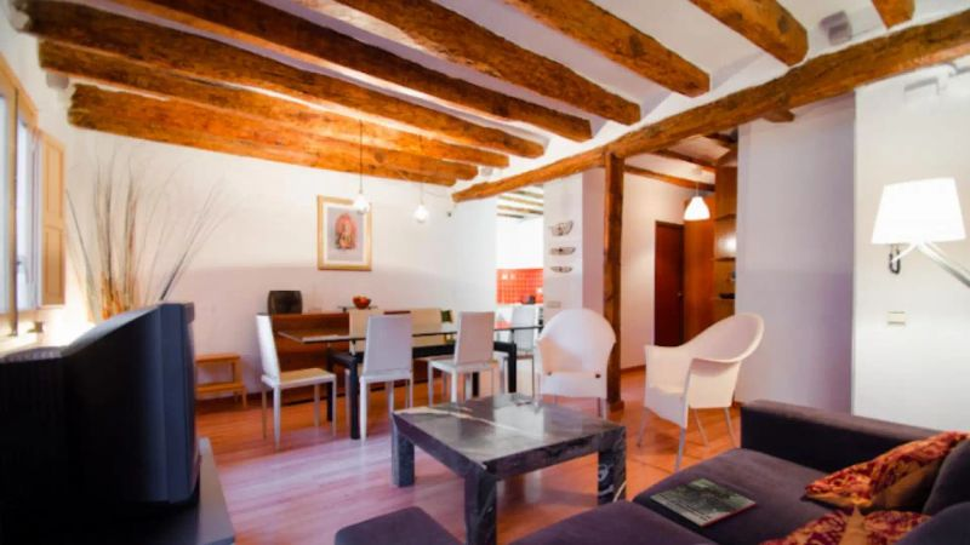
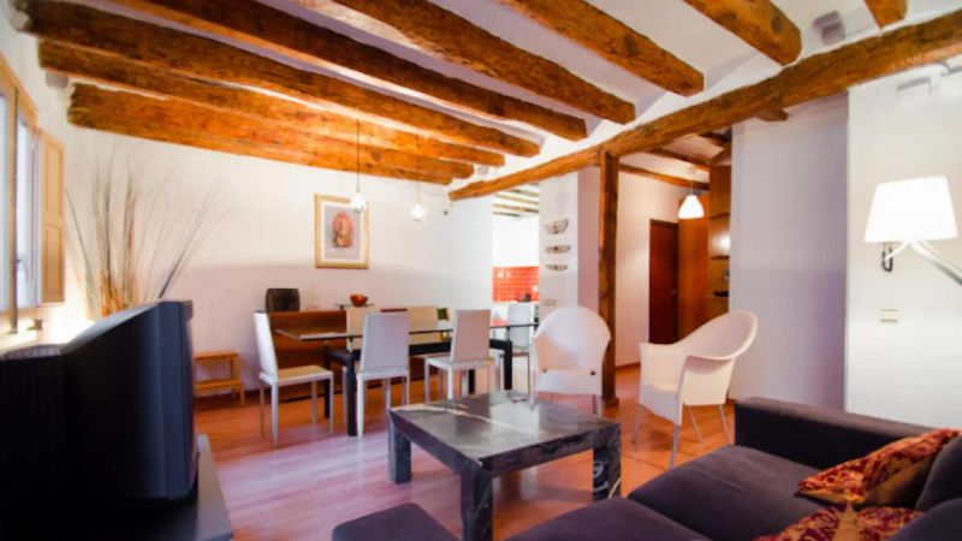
- magazine (702, 500)
